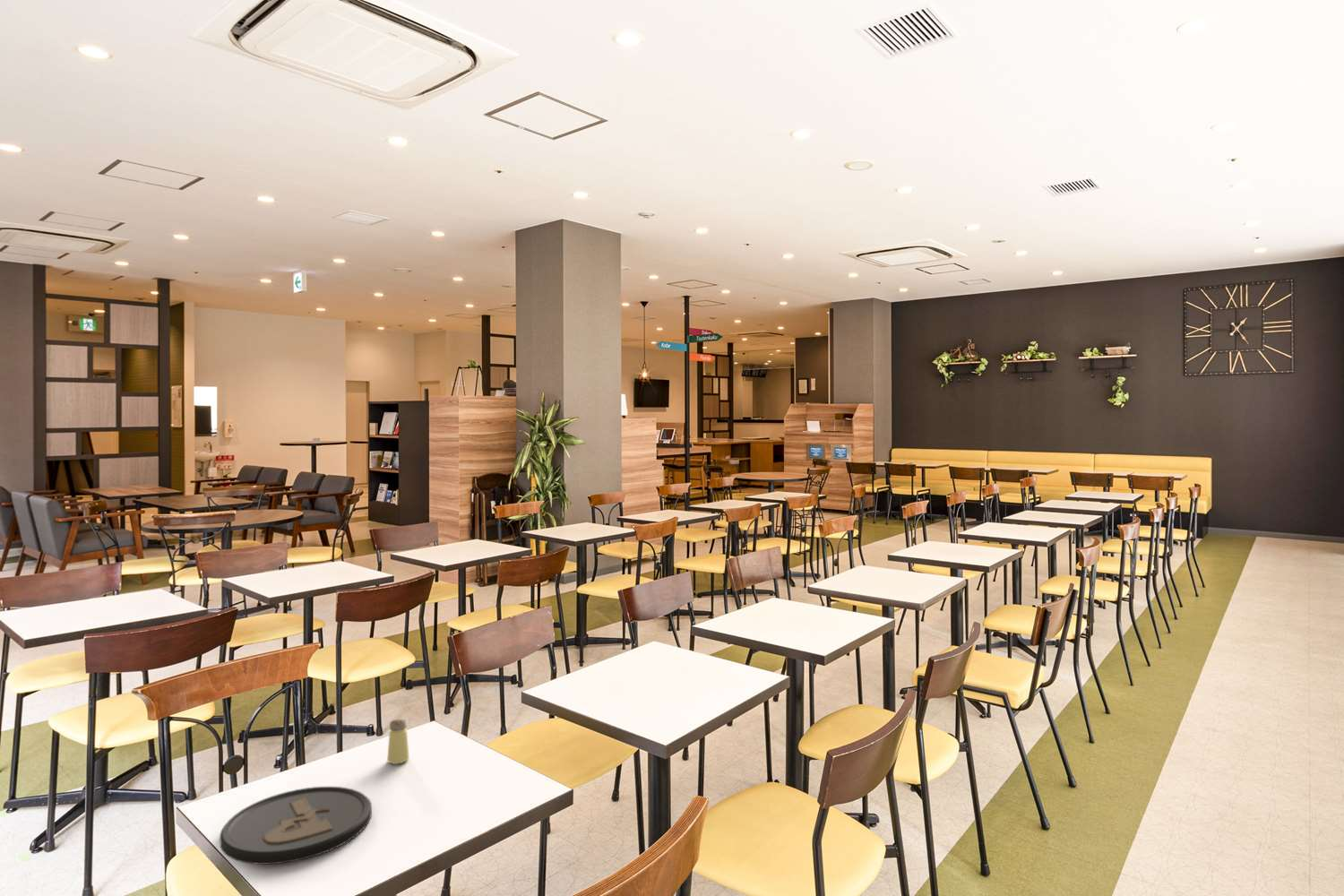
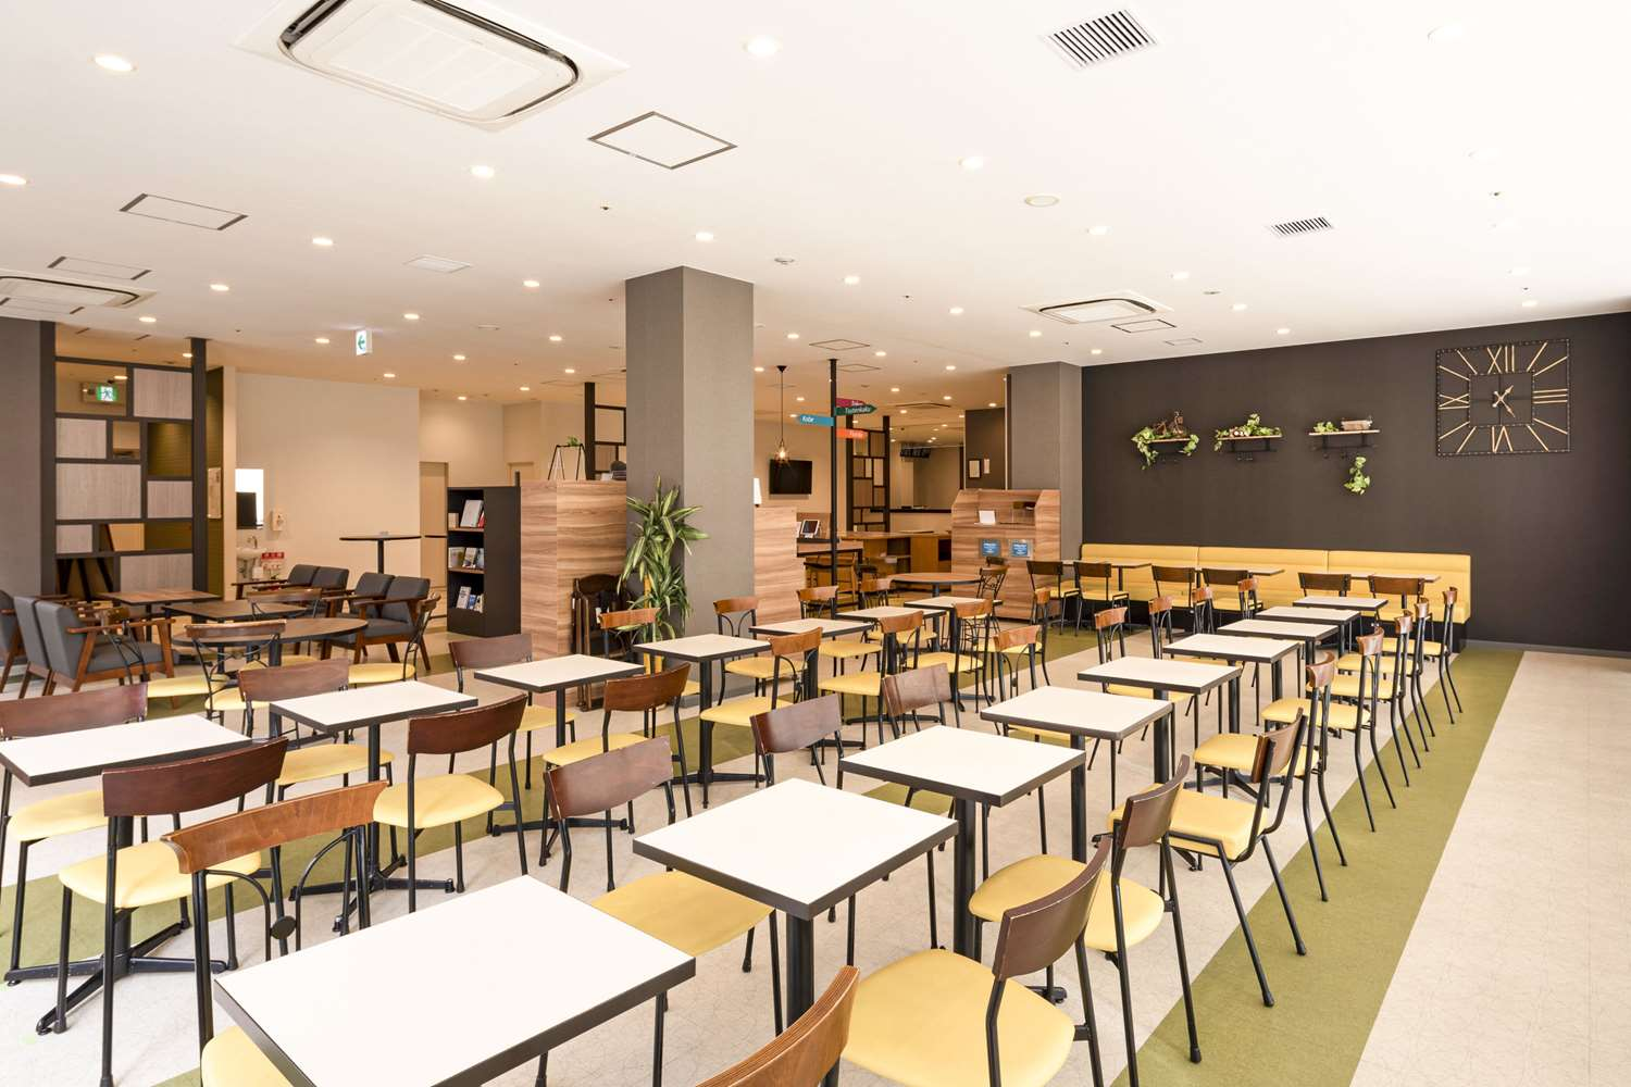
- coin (298, 822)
- saltshaker (398, 740)
